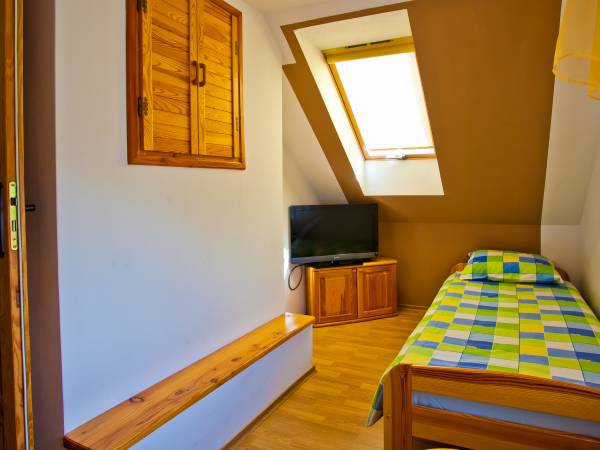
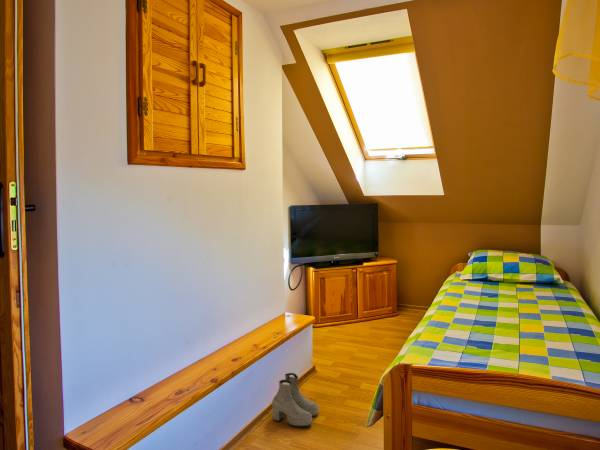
+ boots (295, 397)
